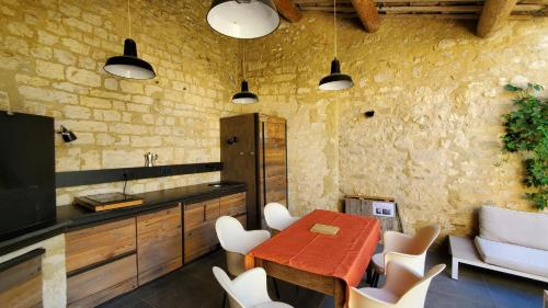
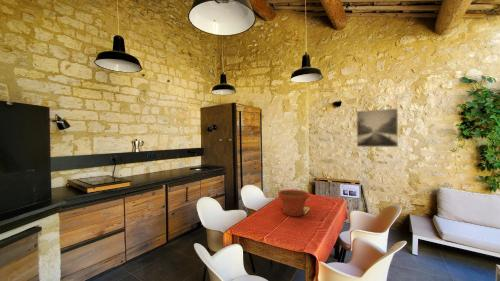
+ plant pot (293, 203)
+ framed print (376, 128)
